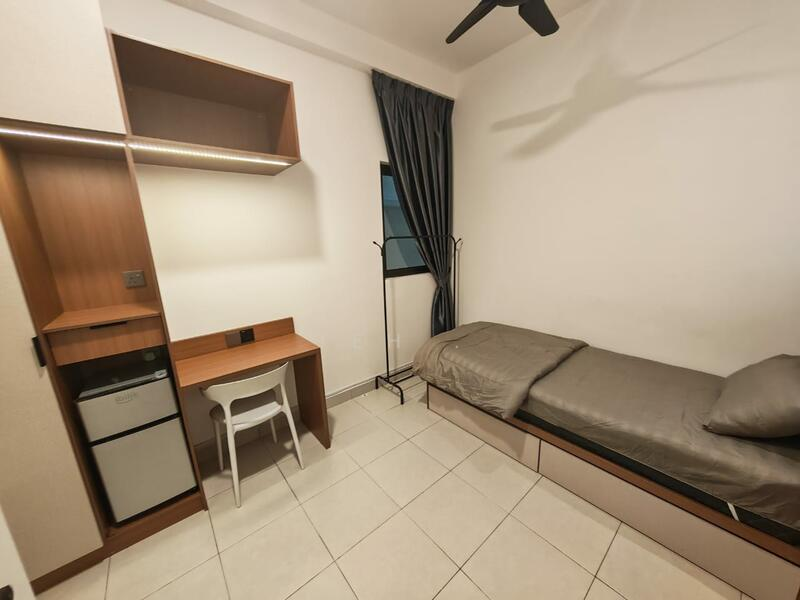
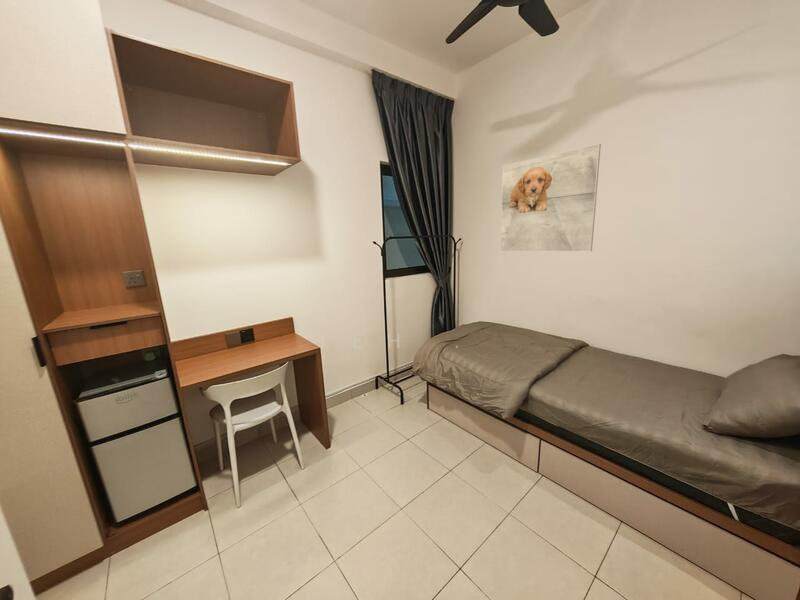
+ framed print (543, 205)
